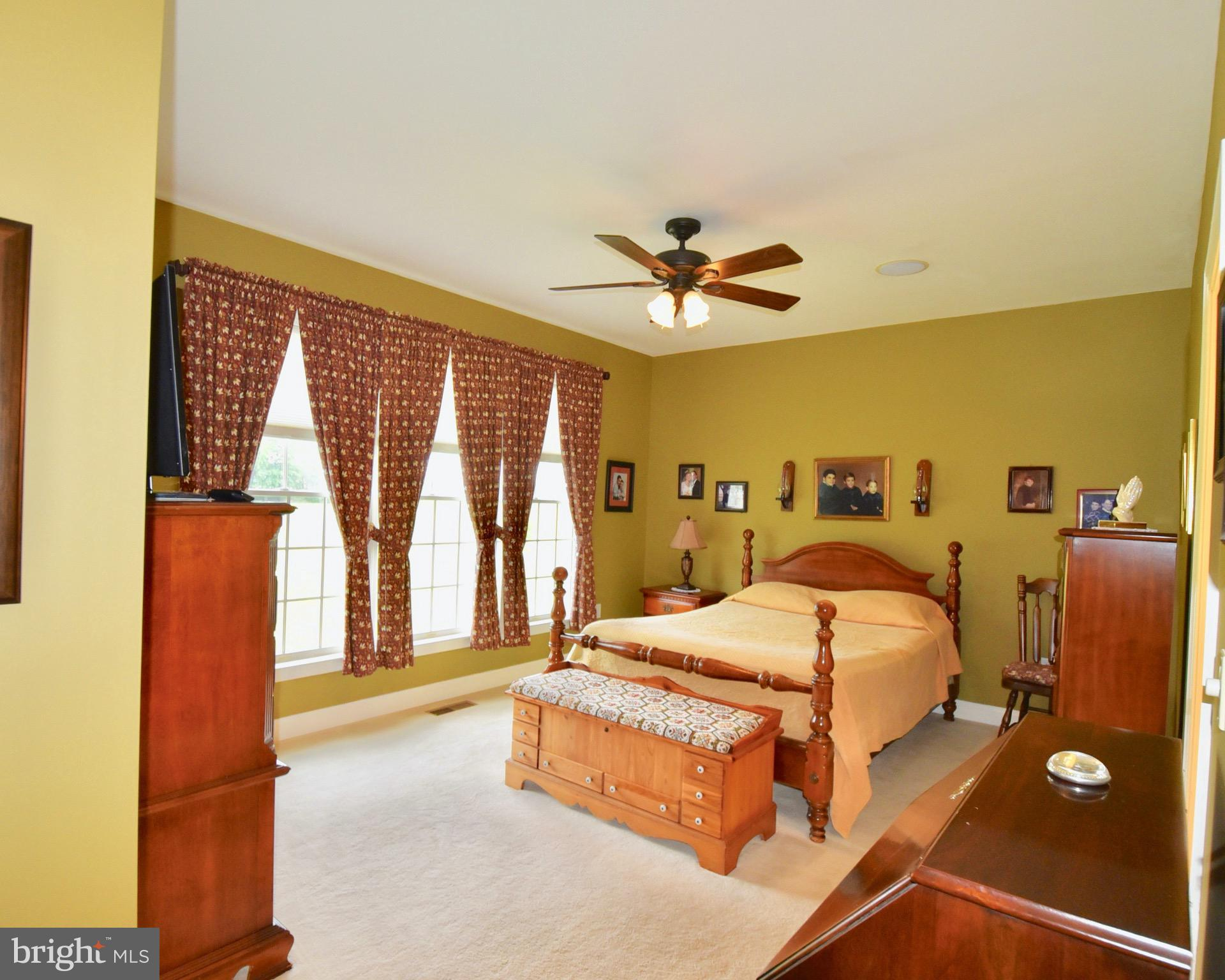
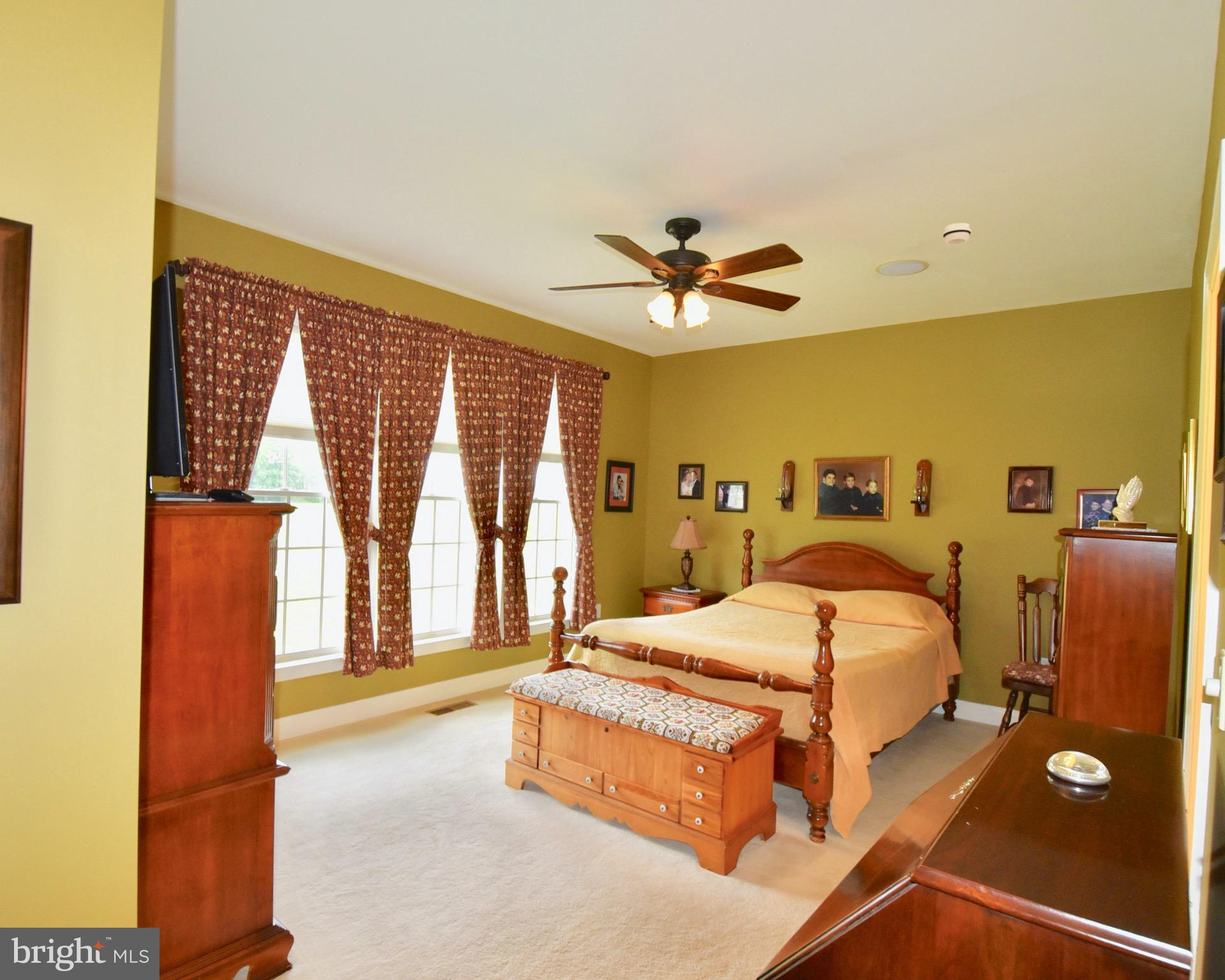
+ smoke detector (956, 234)
